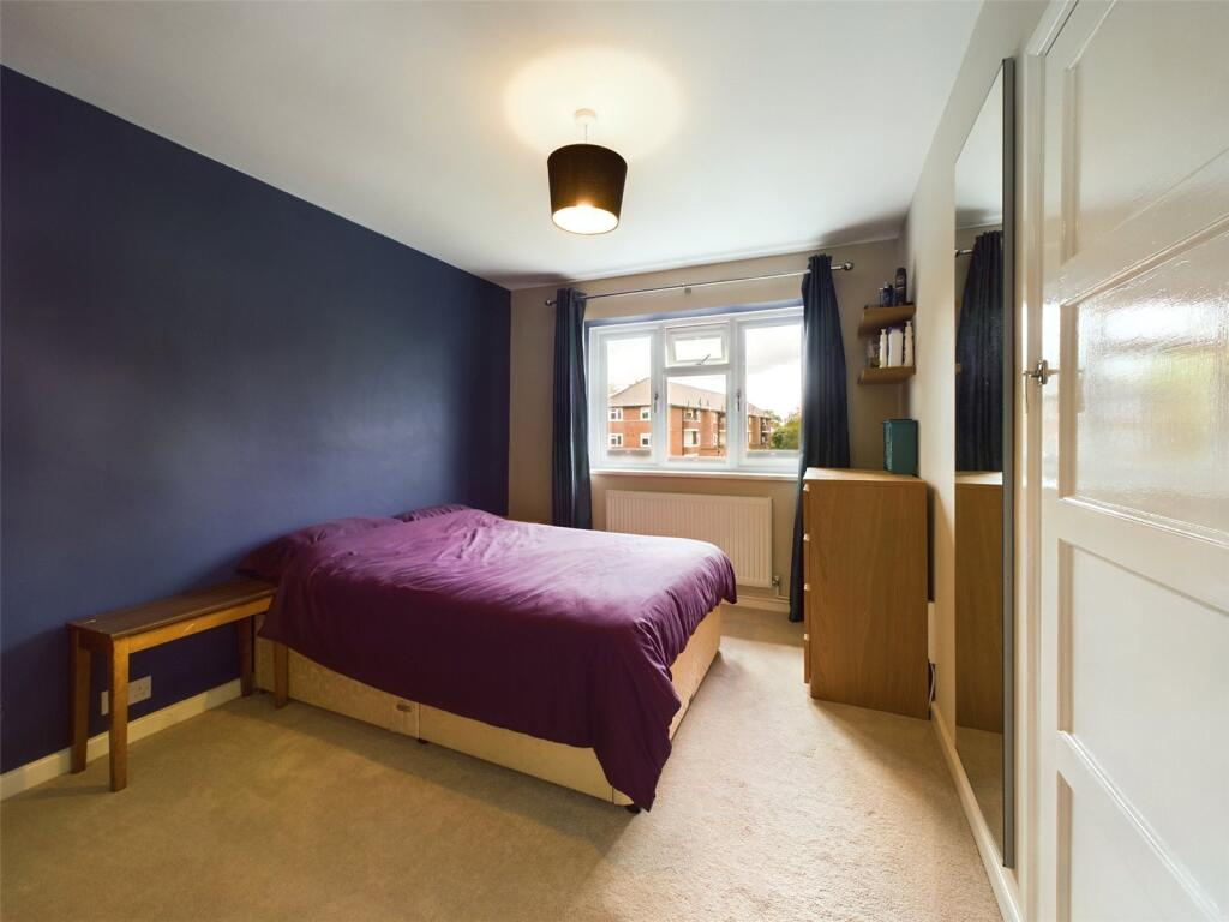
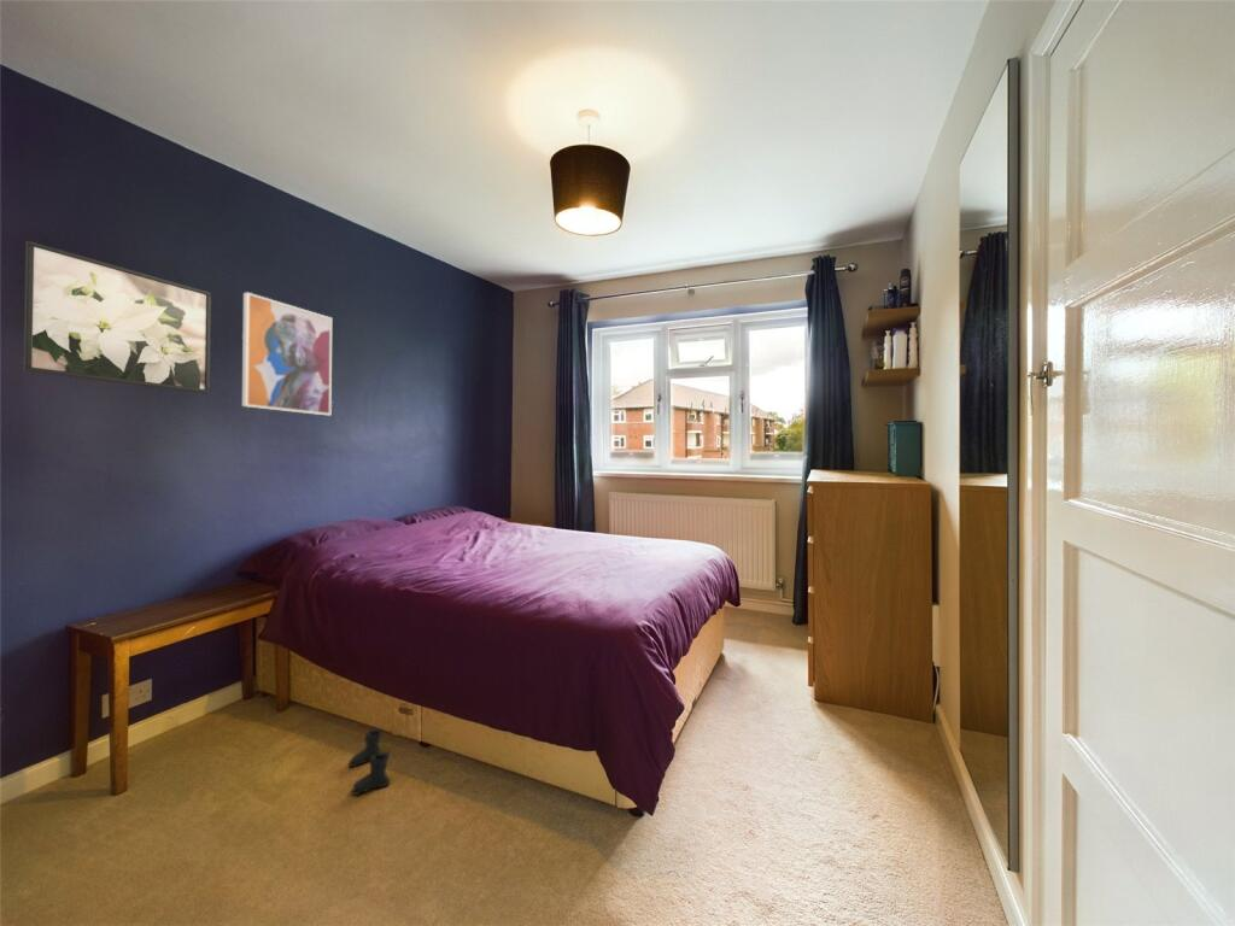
+ wall art (289, 358)
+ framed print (129, 327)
+ boots (369, 757)
